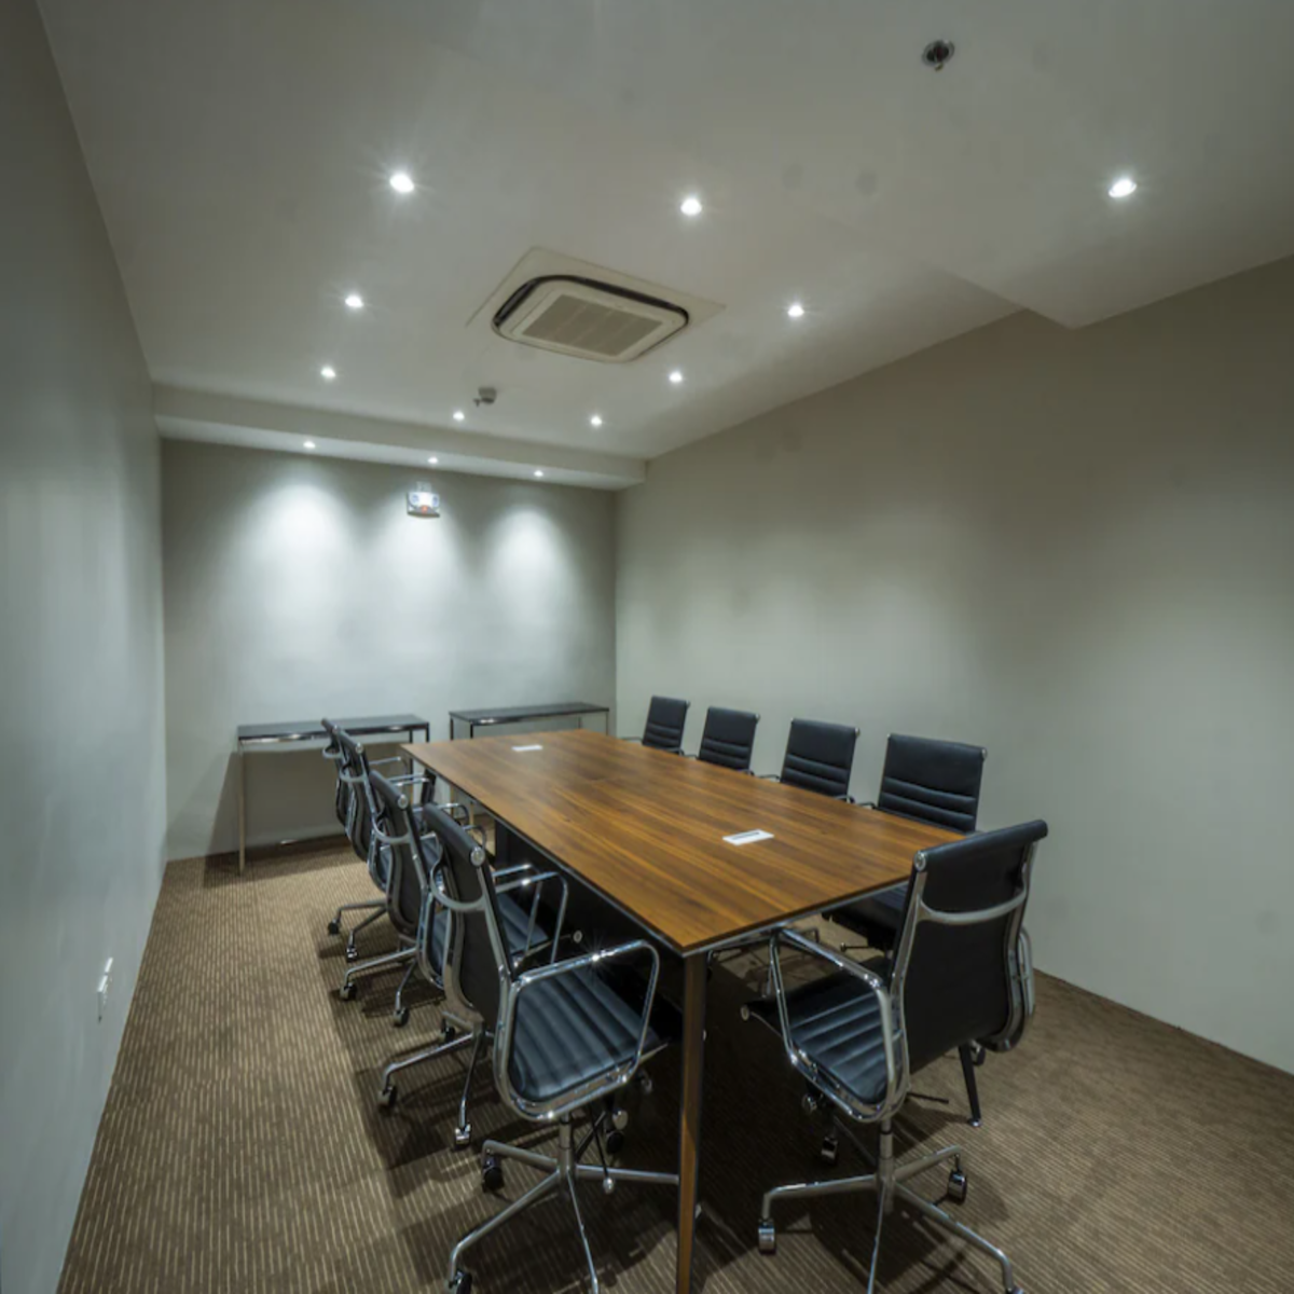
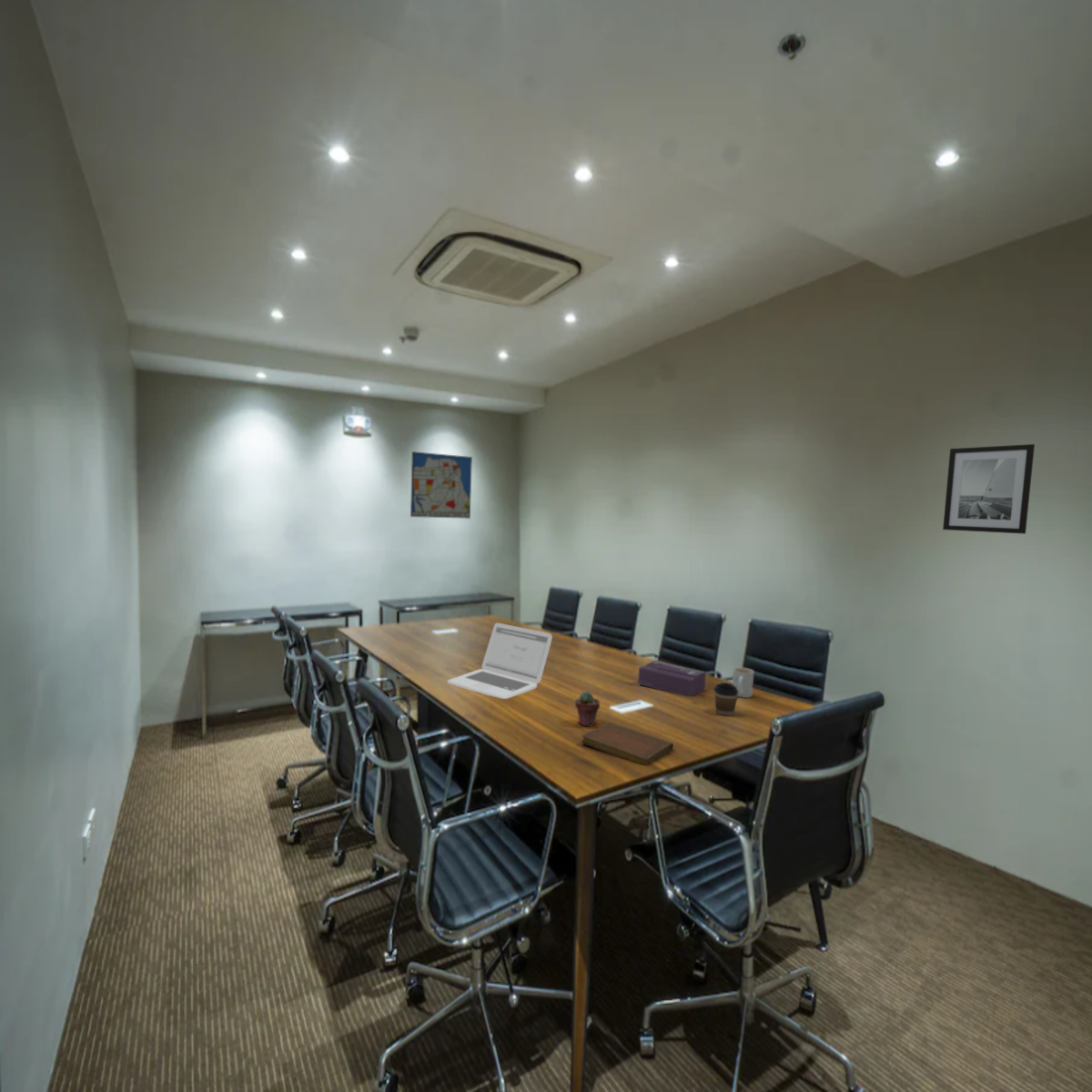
+ laptop (500, 658)
+ mug (742, 683)
+ wall art (986, 489)
+ coffee cup (725, 697)
+ notebook (626, 743)
+ tissue box (672, 678)
+ wall art (441, 486)
+ potted succulent (587, 707)
